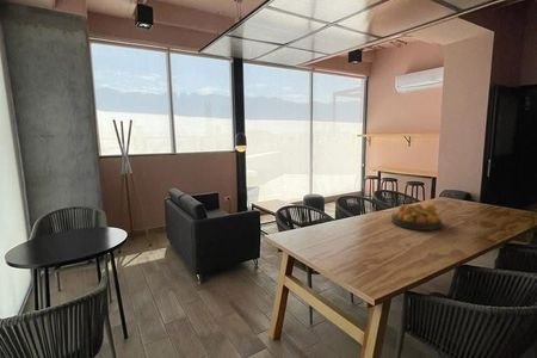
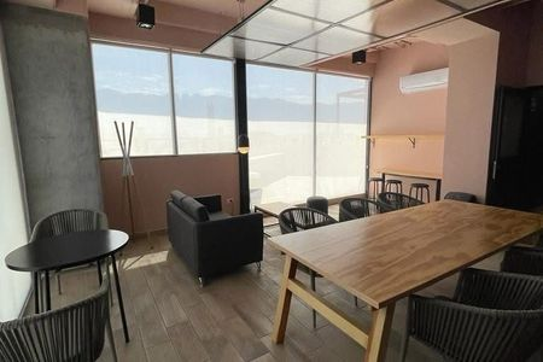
- fruit bowl (415, 214)
